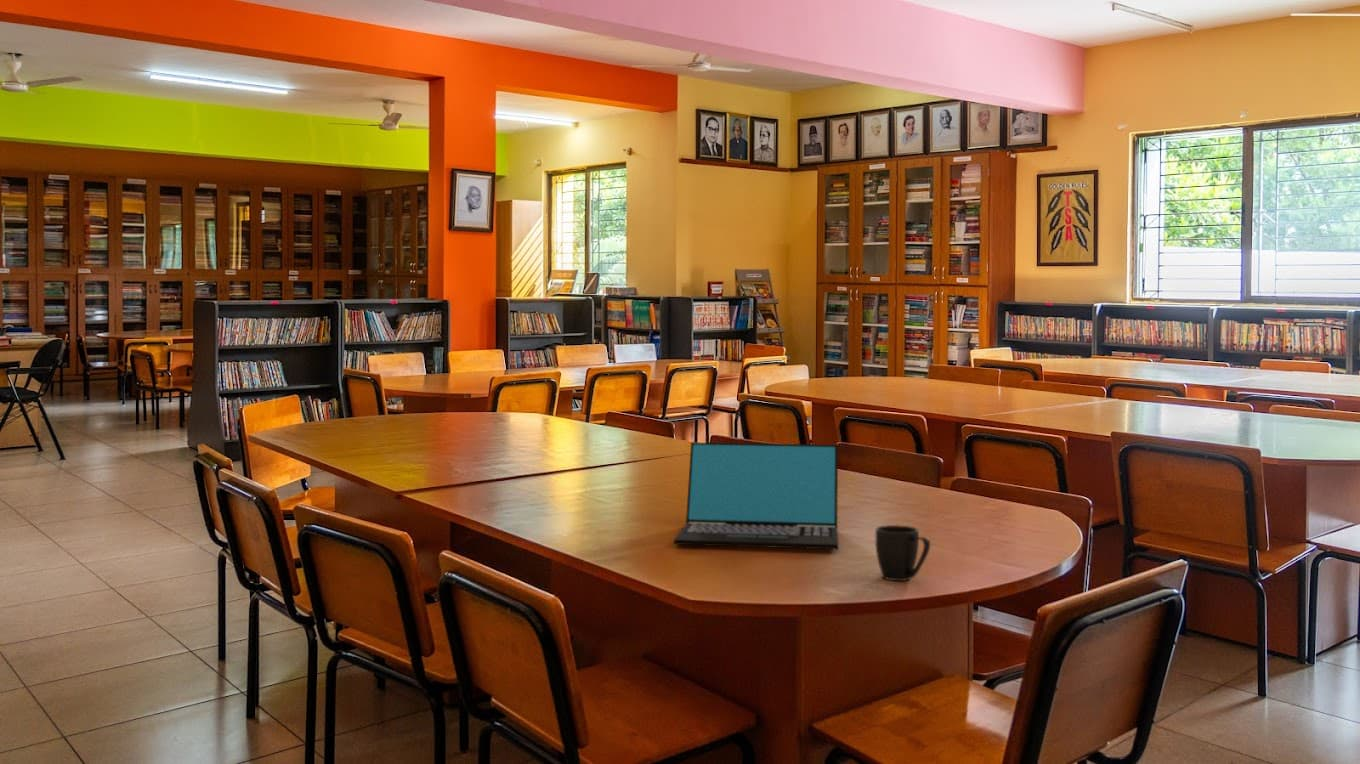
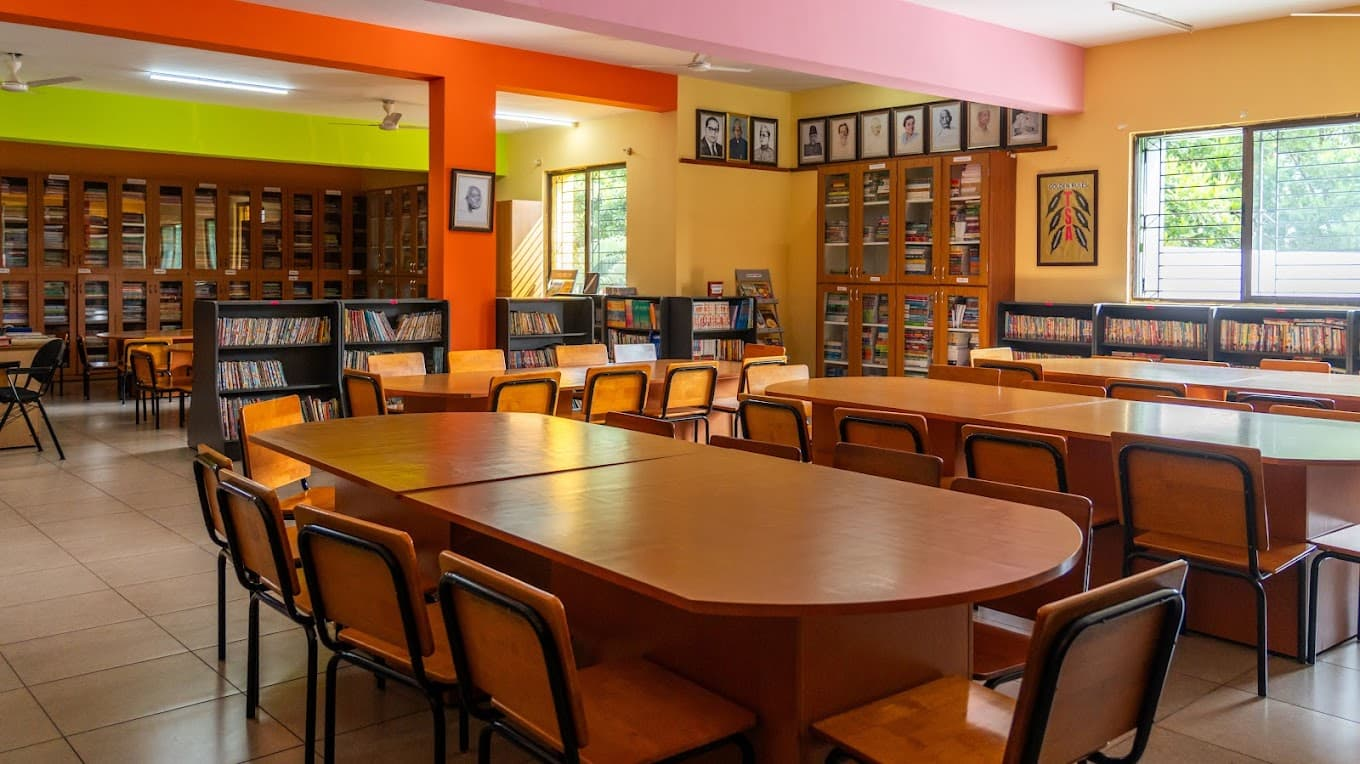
- mug (903, 555)
- laptop (759, 492)
